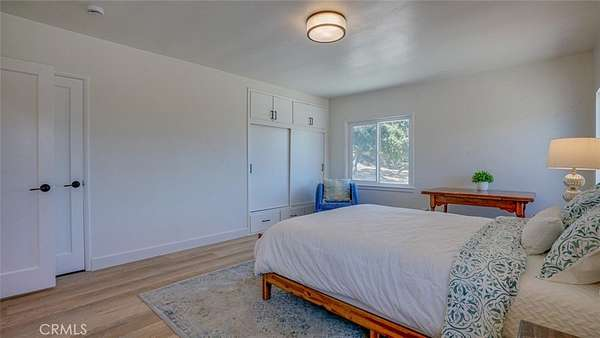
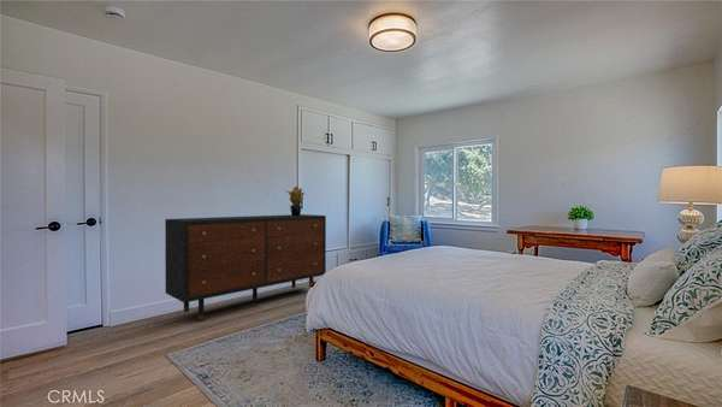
+ dresser (255, 259)
+ potted plant (295, 200)
